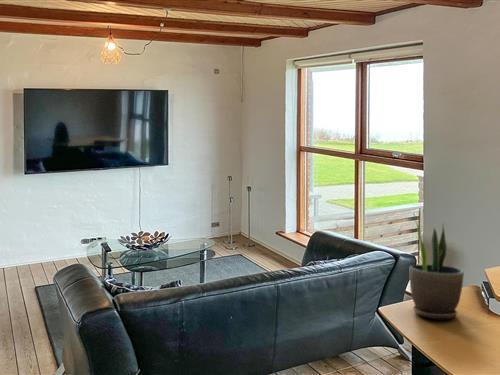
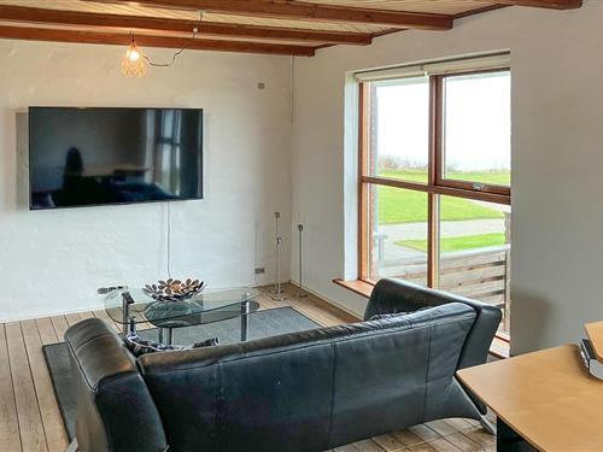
- potted plant (436, 266)
